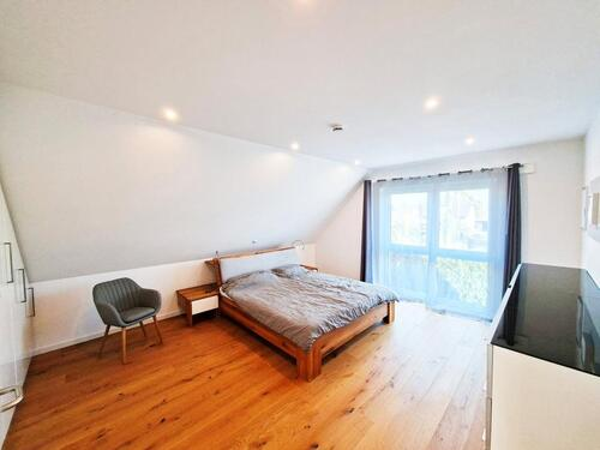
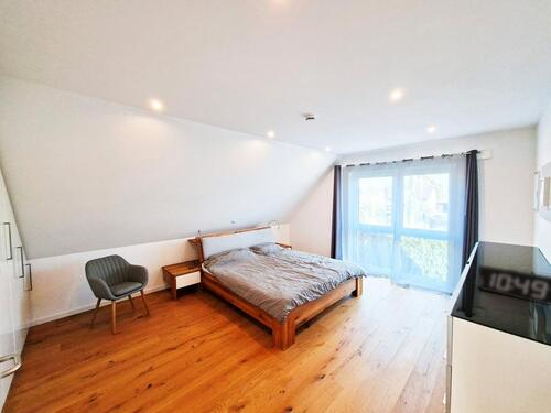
+ alarm clock (511, 282)
